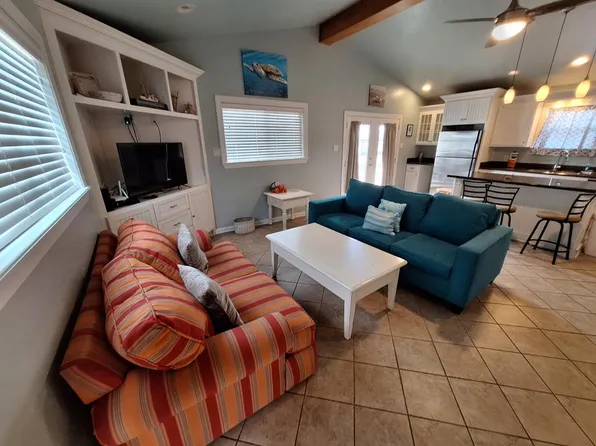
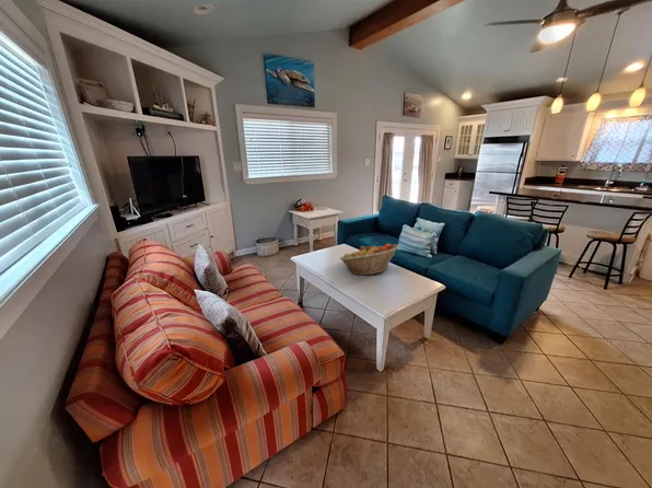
+ fruit basket (369, 256)
